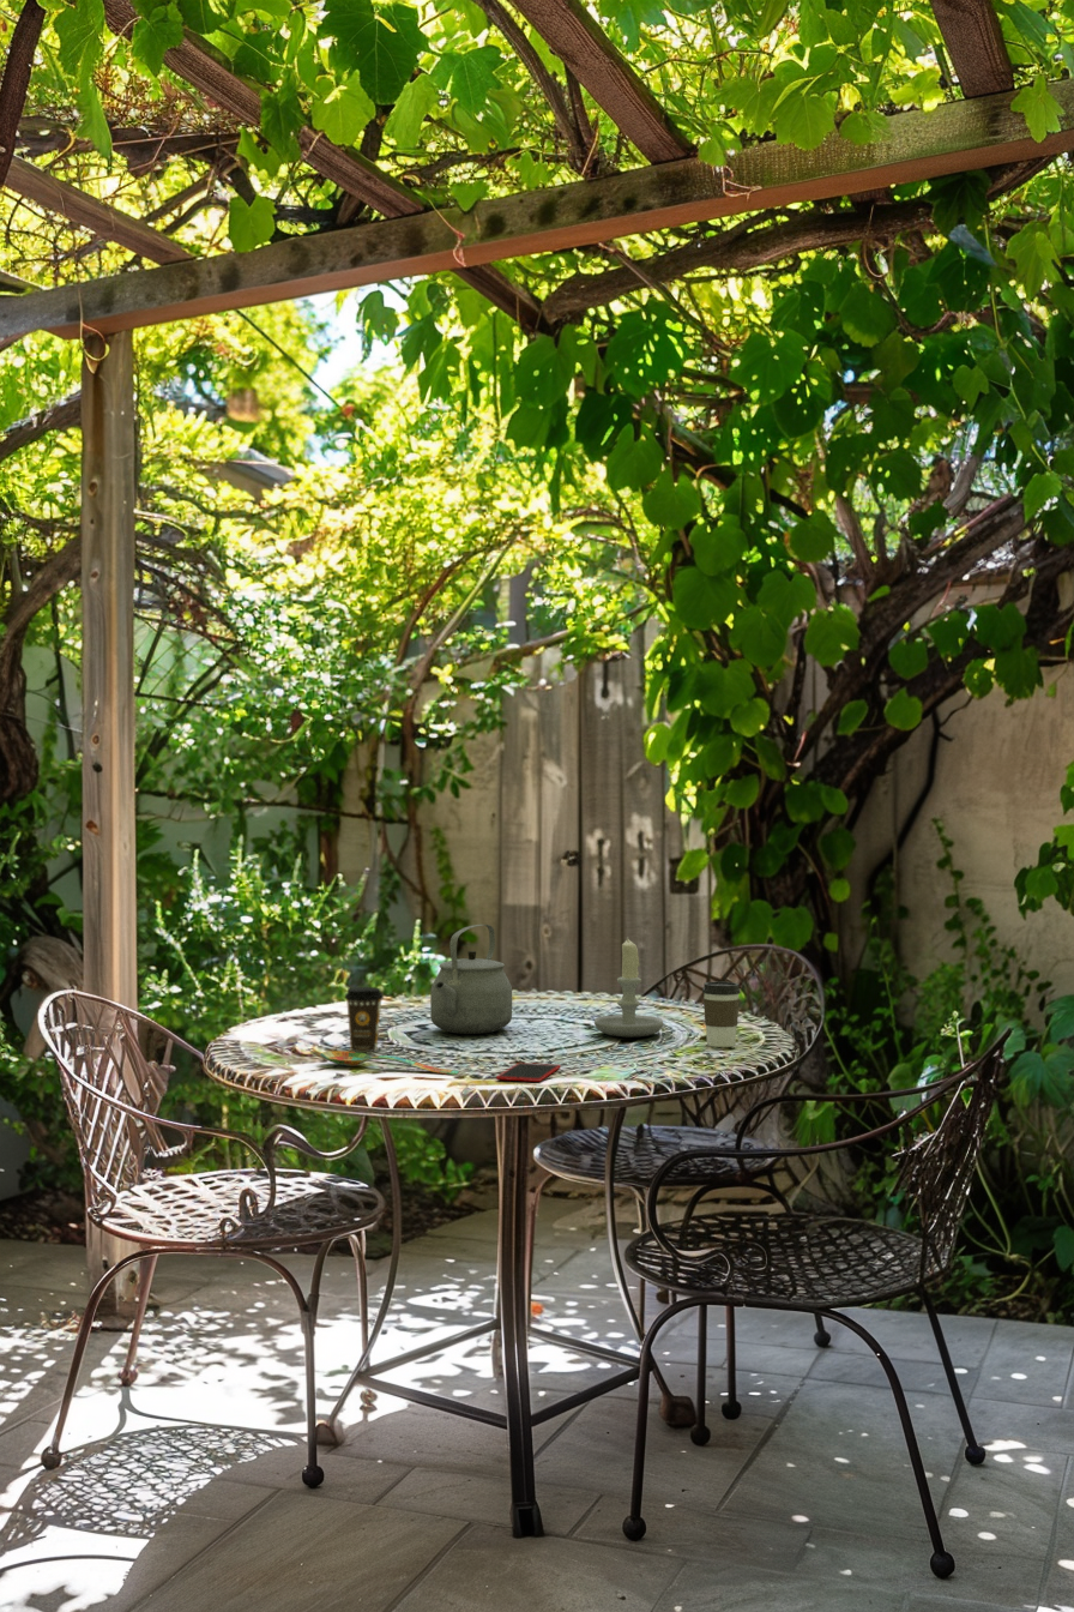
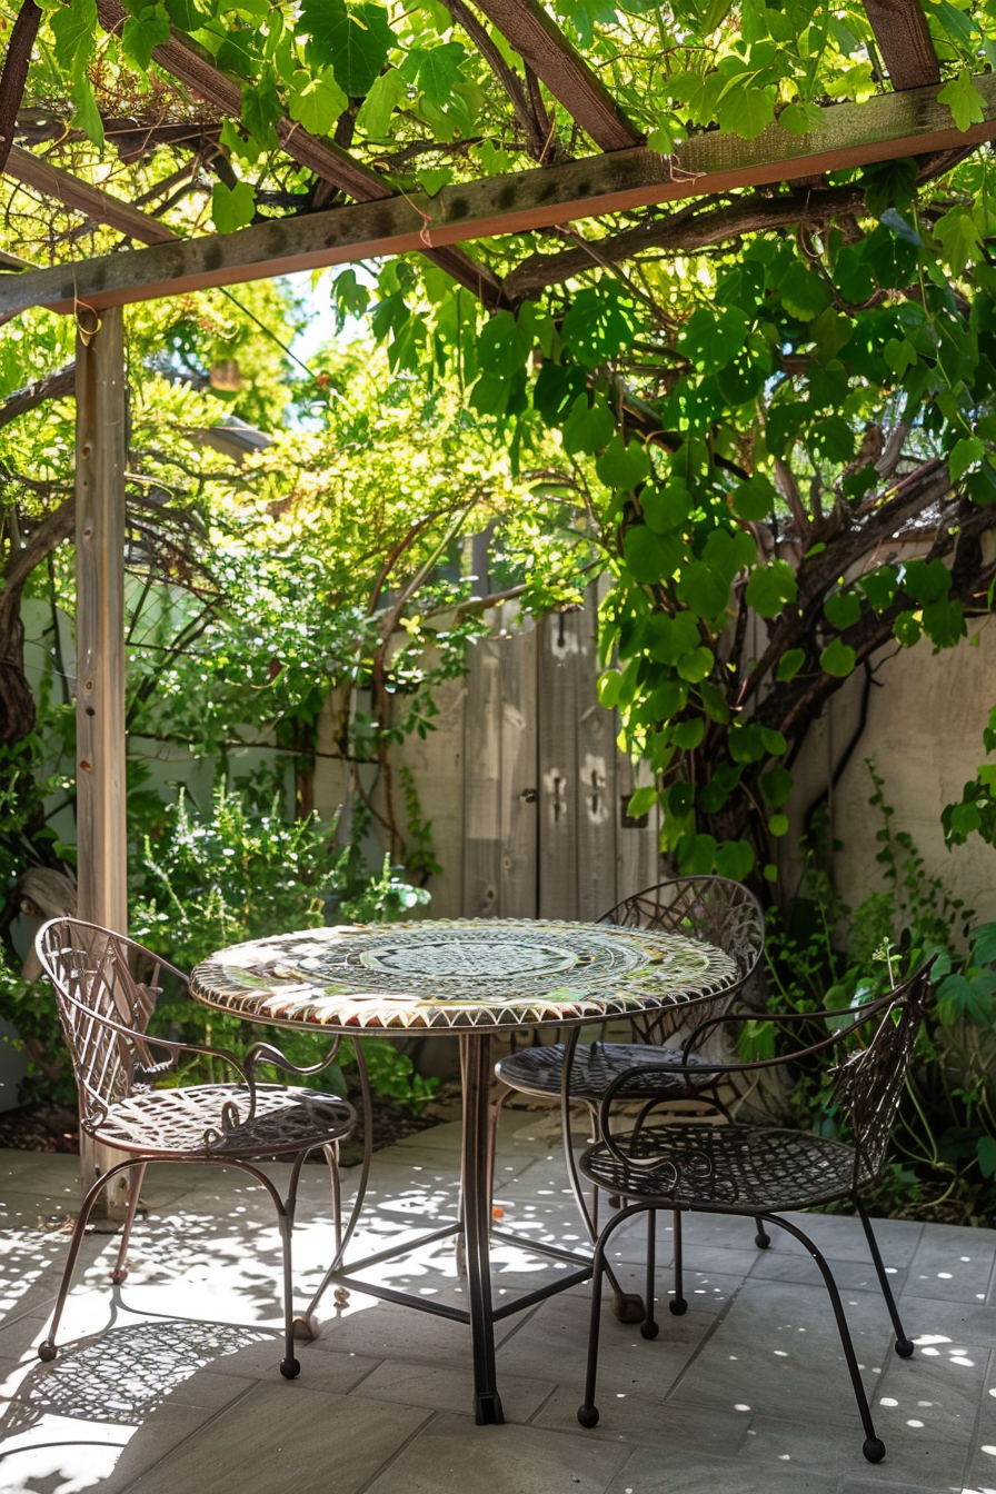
- coffee cup (720, 1013)
- tea kettle (465, 979)
- coffee cup (363, 1019)
- spoon (387, 1058)
- smartphone (529, 1071)
- candle (628, 986)
